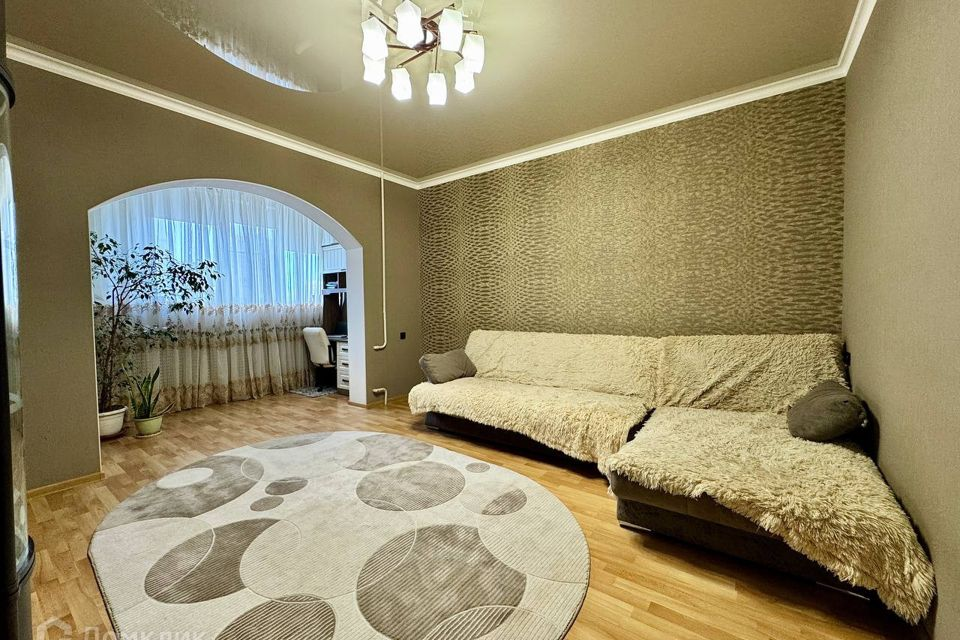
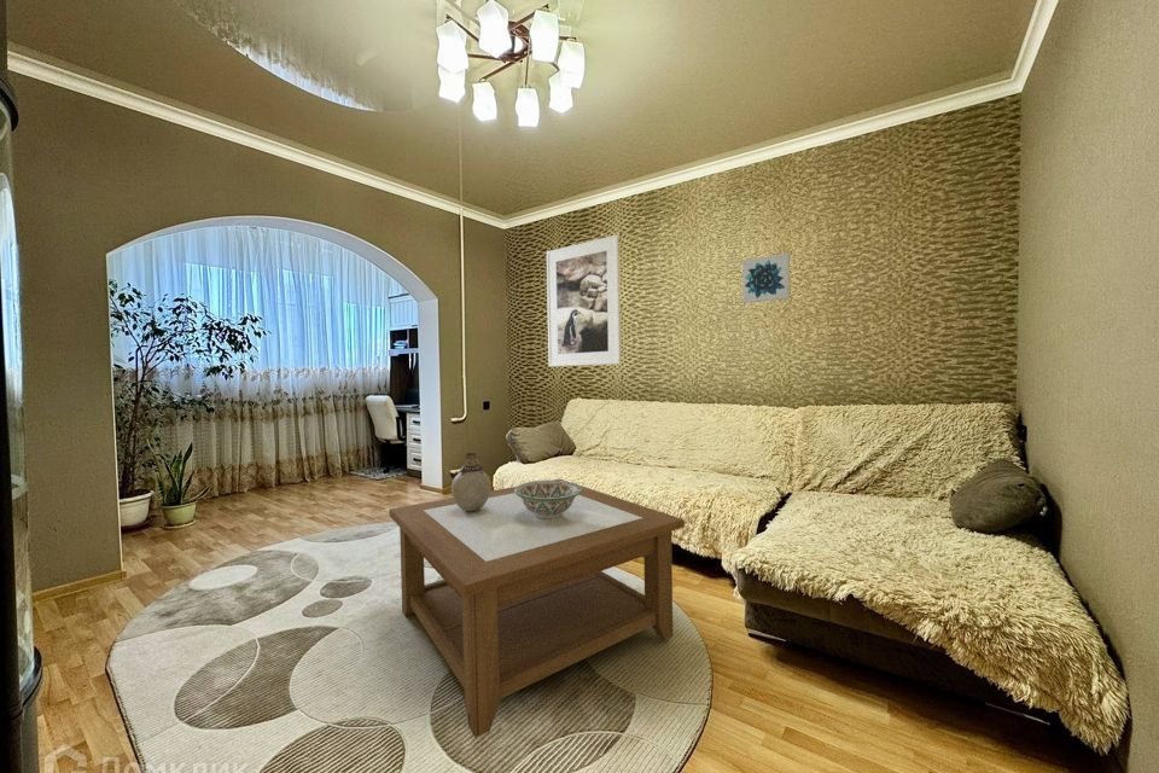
+ wall art (765, 279)
+ vase (471, 481)
+ decorative bowl (548, 500)
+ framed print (581, 304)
+ coffee table (529, 569)
